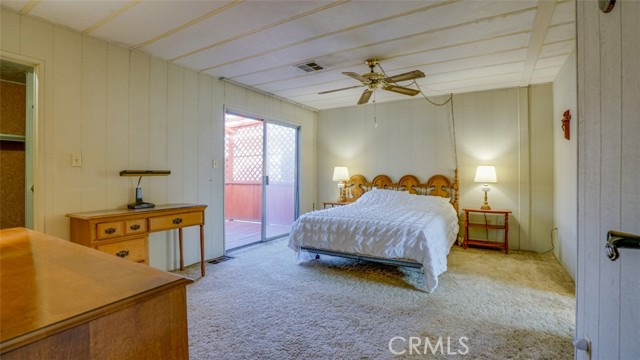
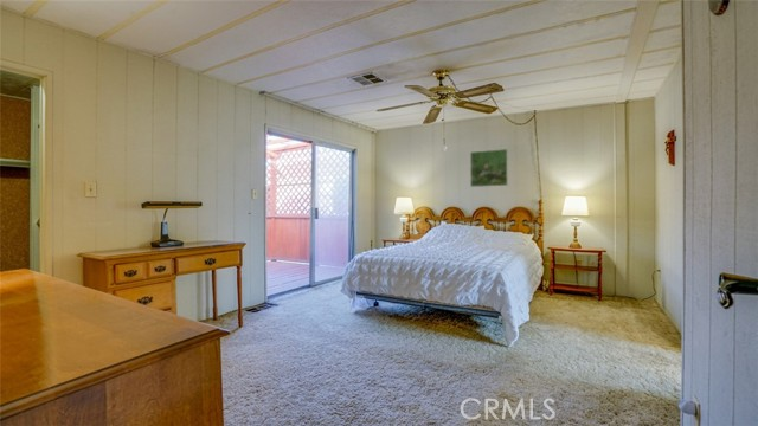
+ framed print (488, 168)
